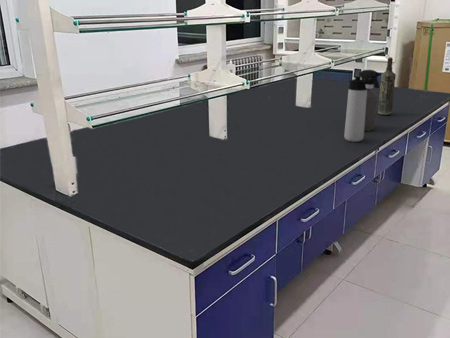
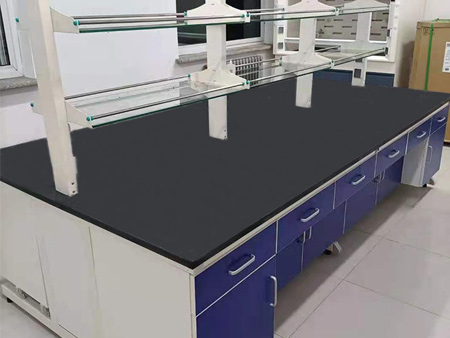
- bottle (387, 86)
- spray bottle (366, 99)
- thermos bottle (360, 109)
